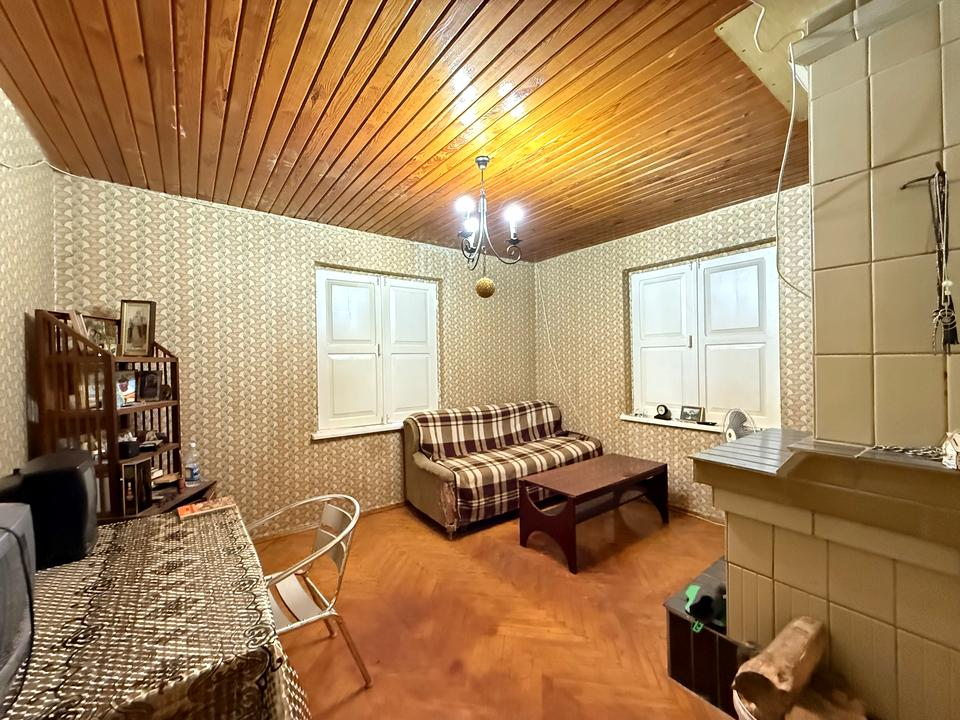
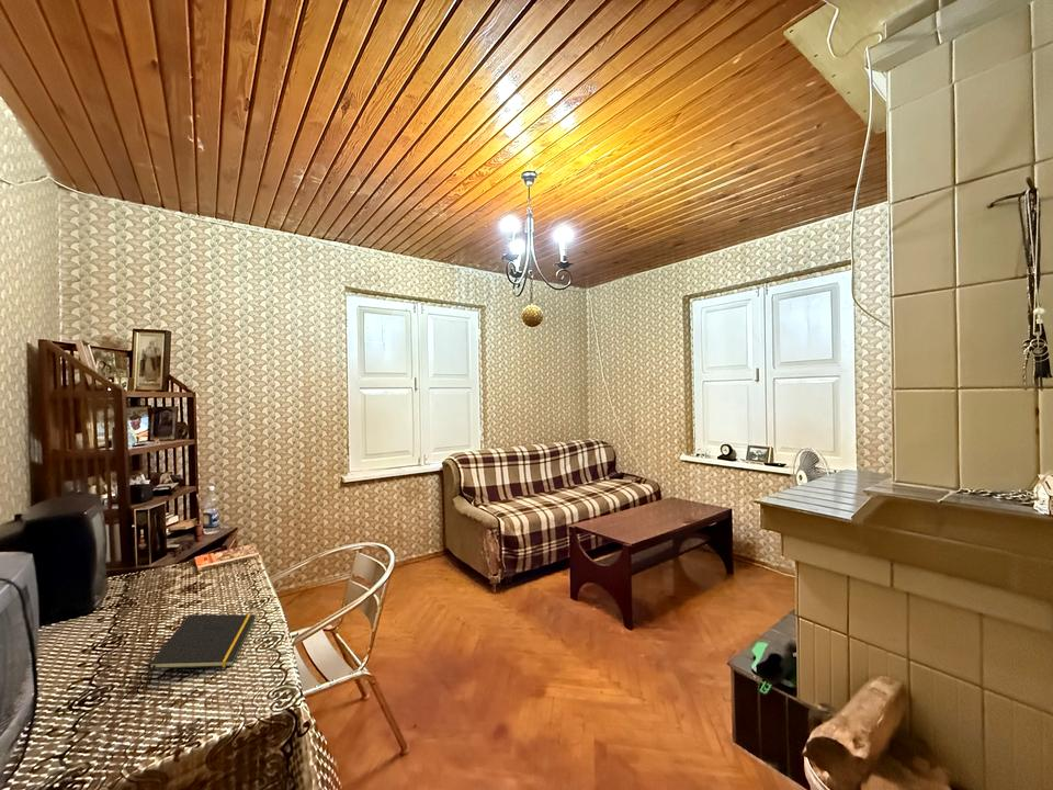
+ notepad (208, 639)
